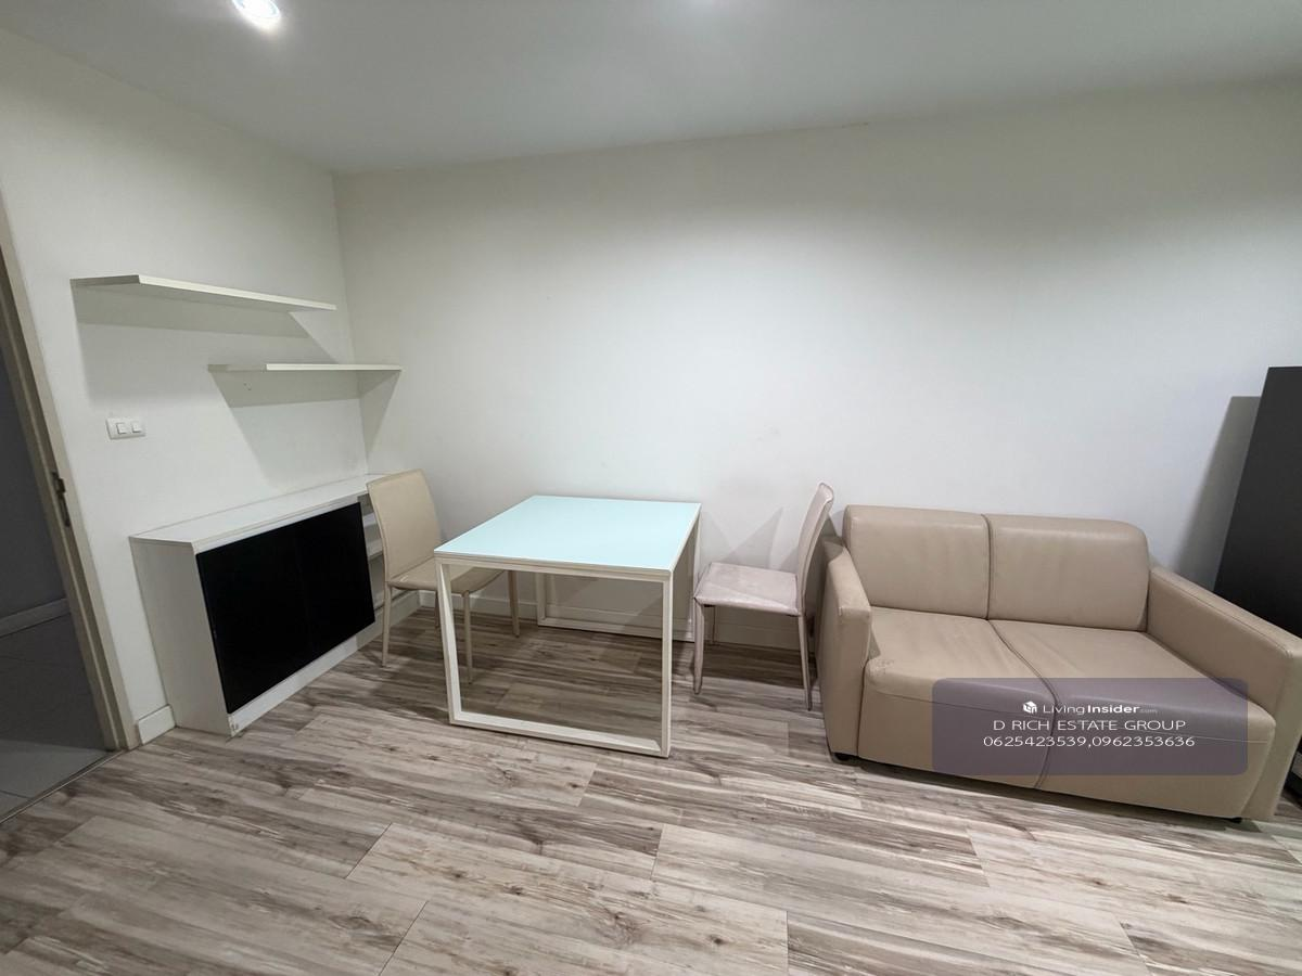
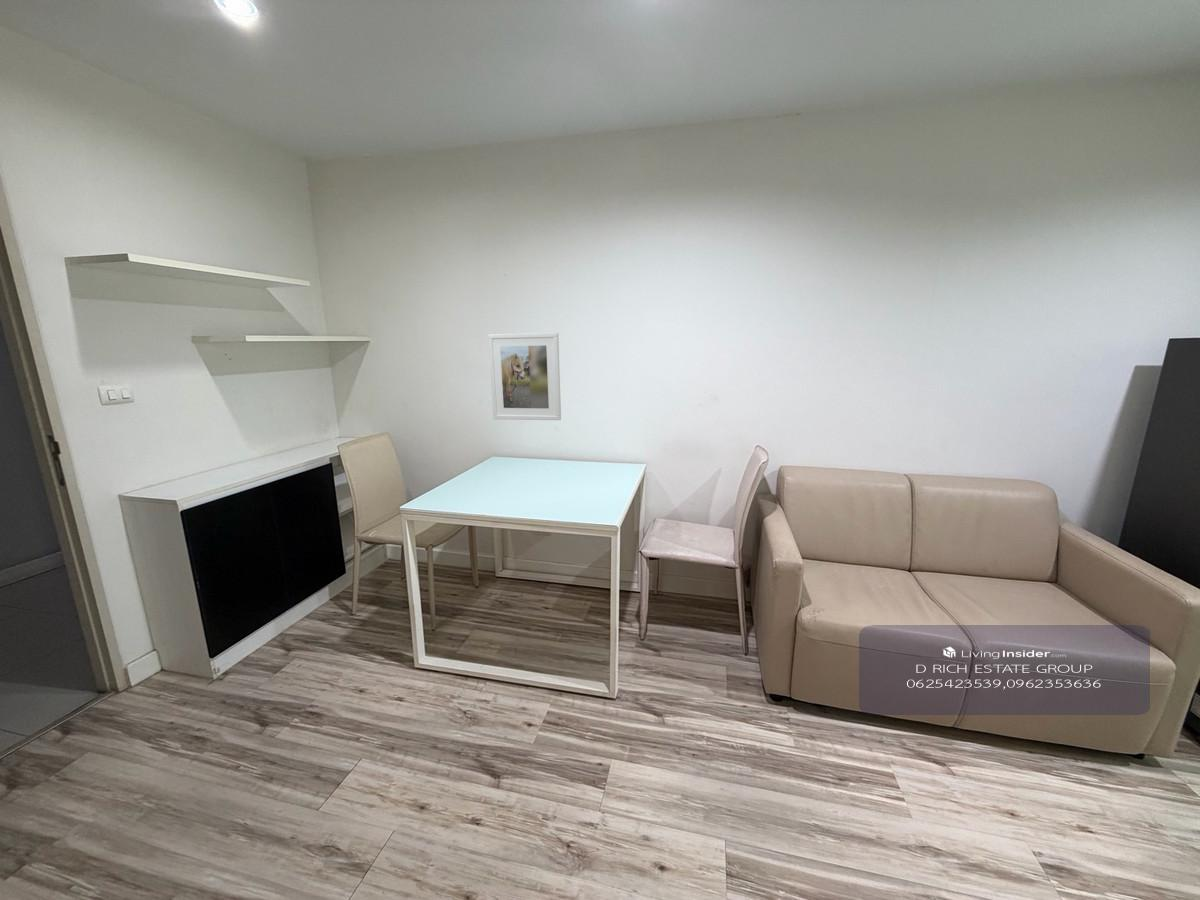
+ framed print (524, 377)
